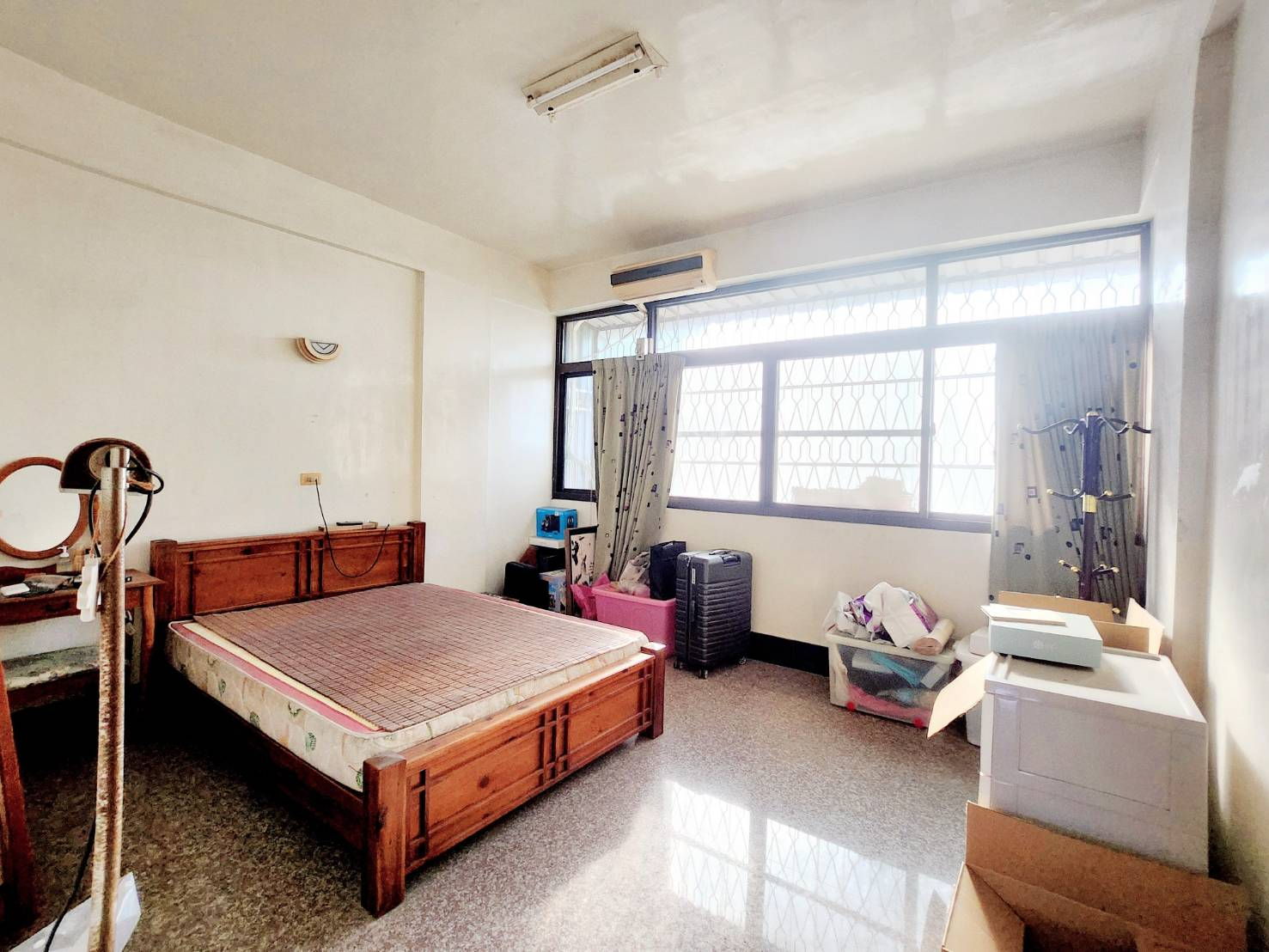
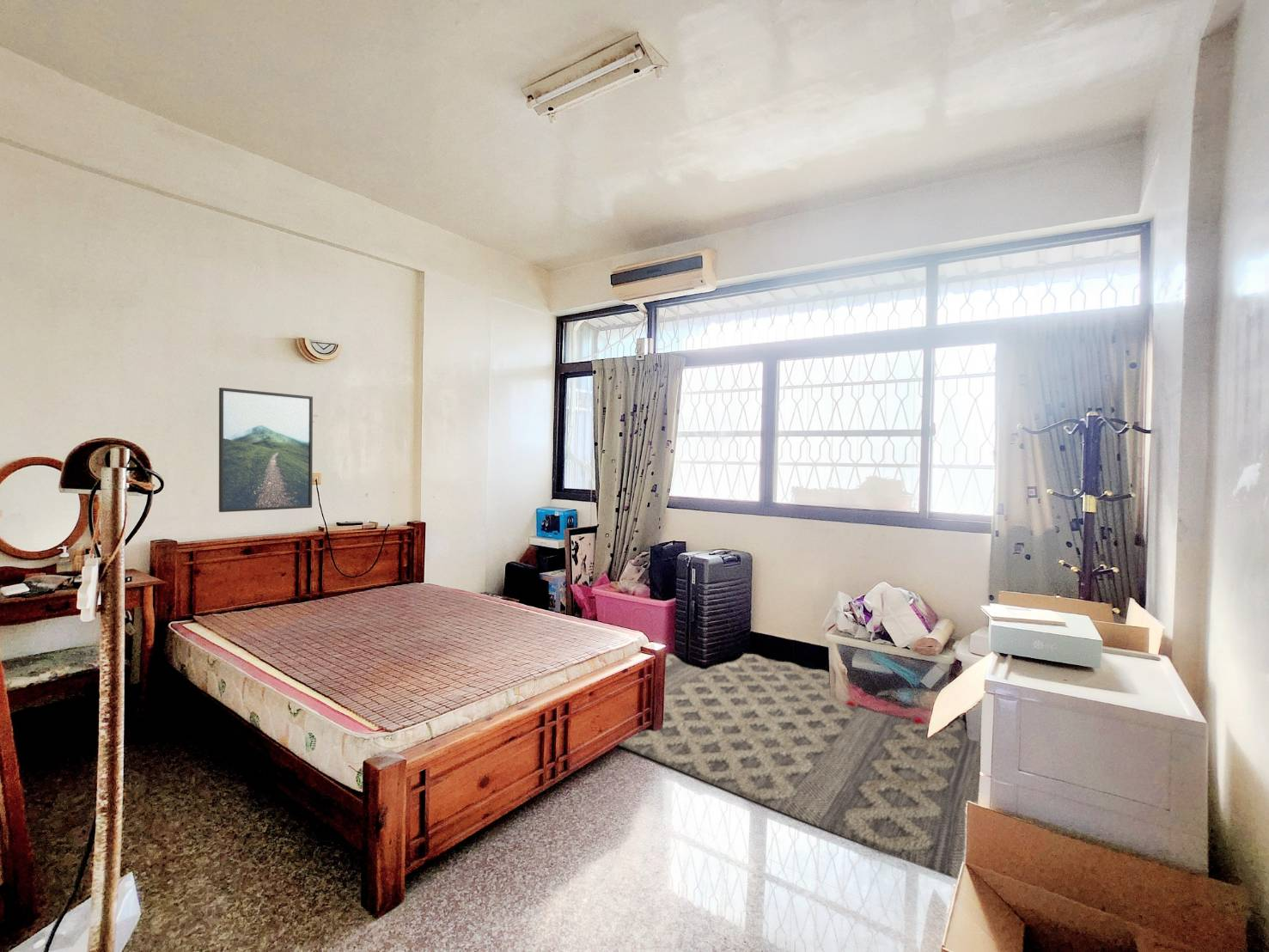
+ rug (749, 706)
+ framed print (268, 451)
